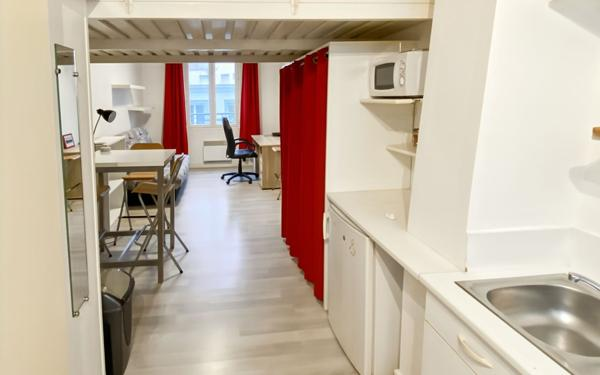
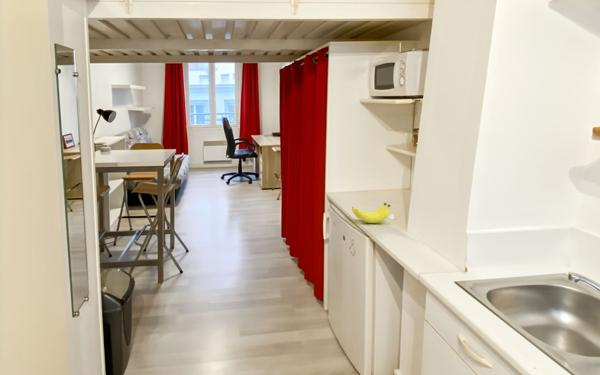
+ banana (371, 213)
